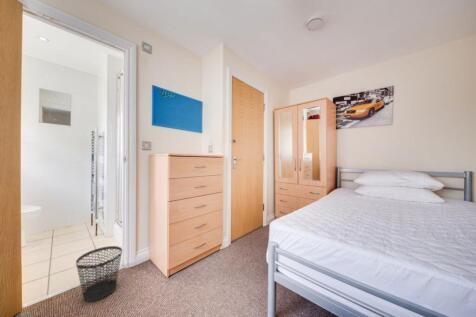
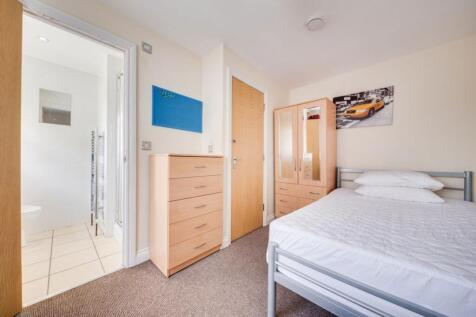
- wastebasket (100, 273)
